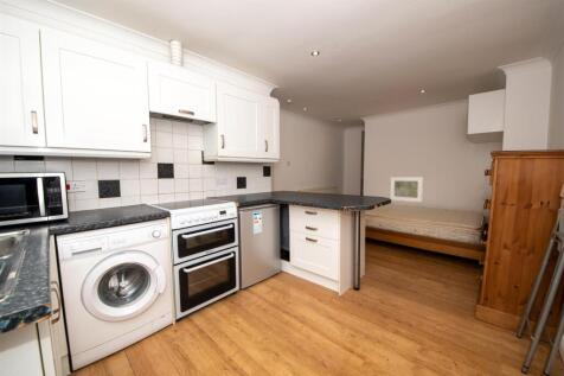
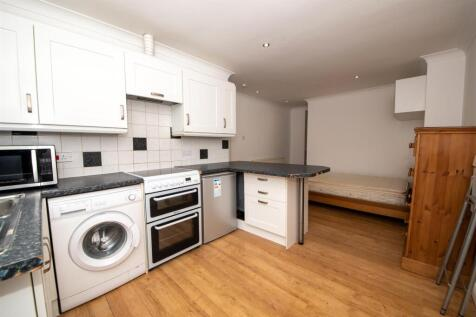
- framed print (405, 189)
